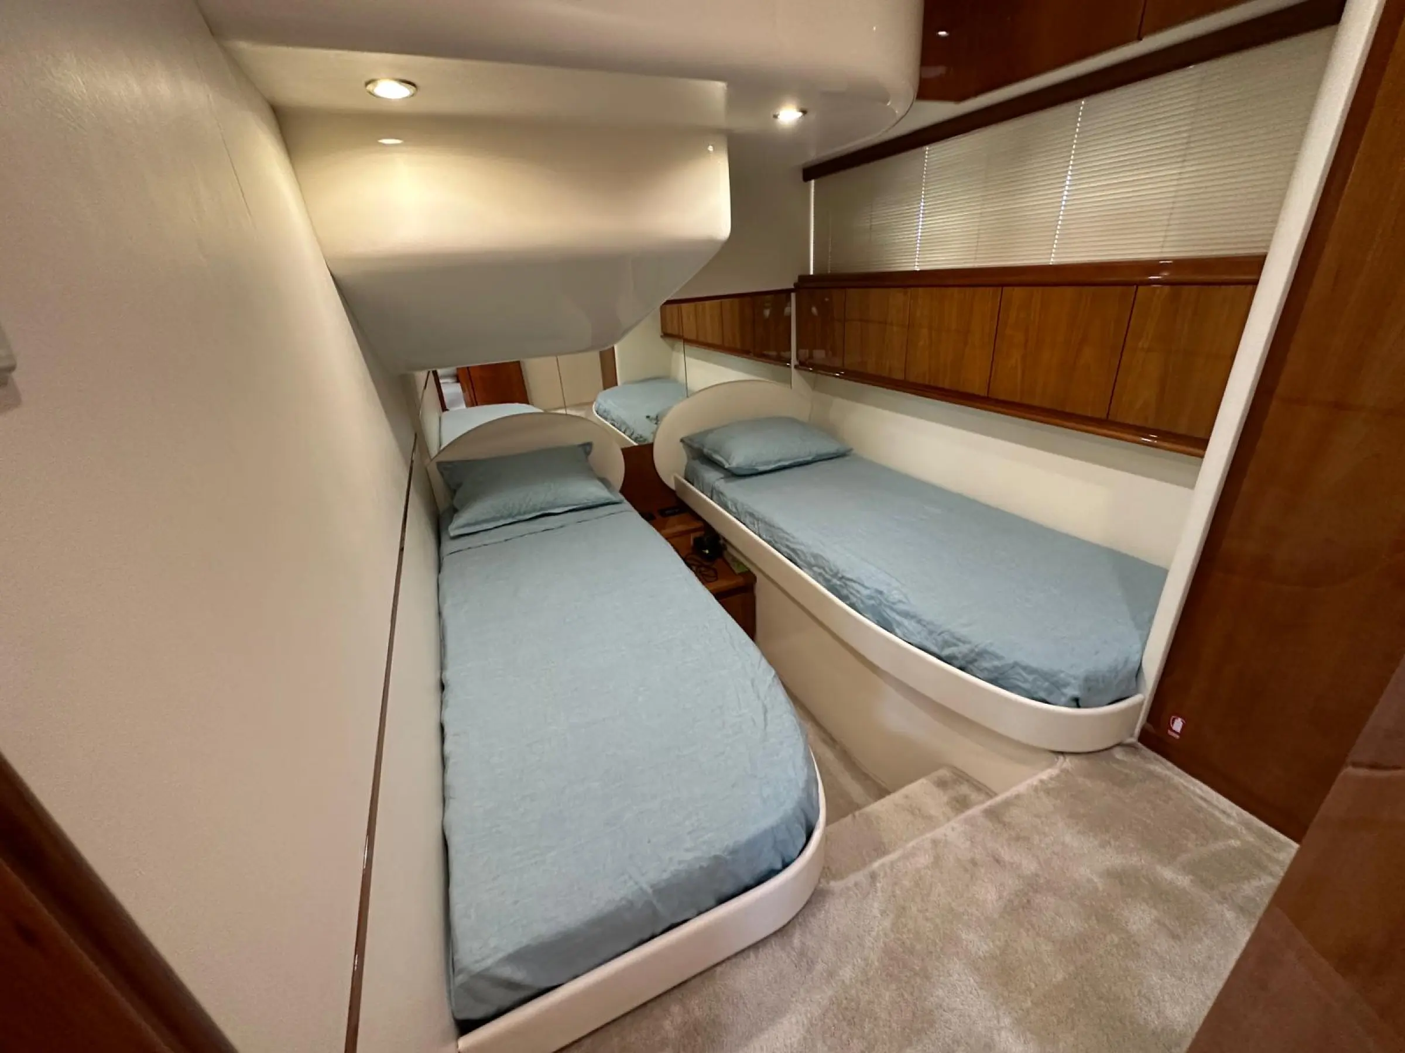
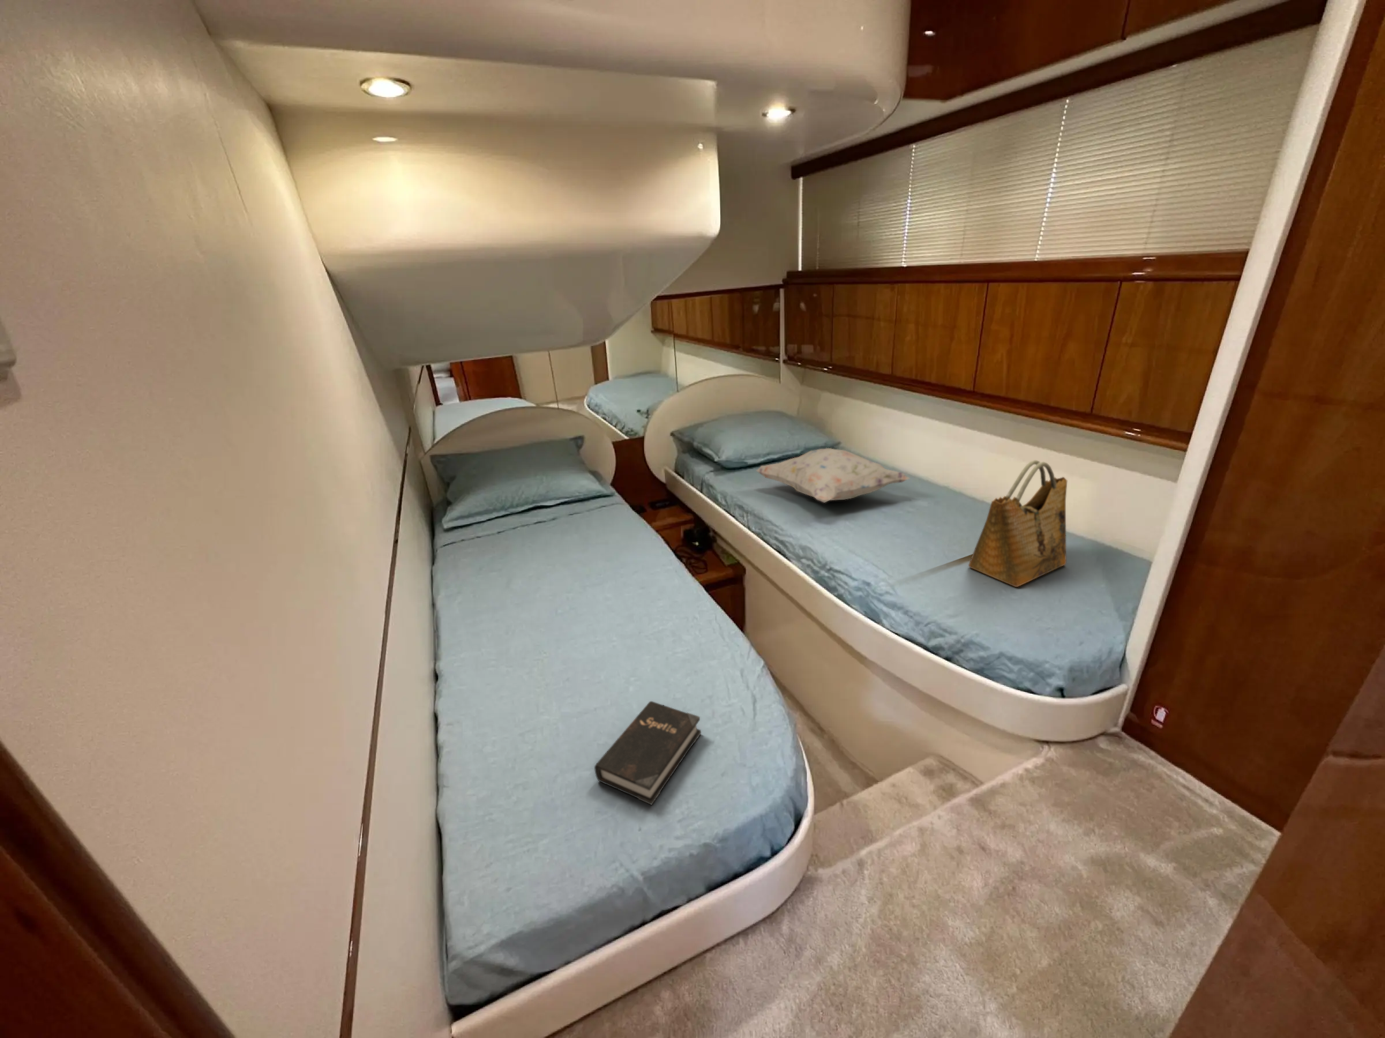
+ decorative pillow (829, 474)
+ hardback book (650, 747)
+ grocery bag (1025, 516)
